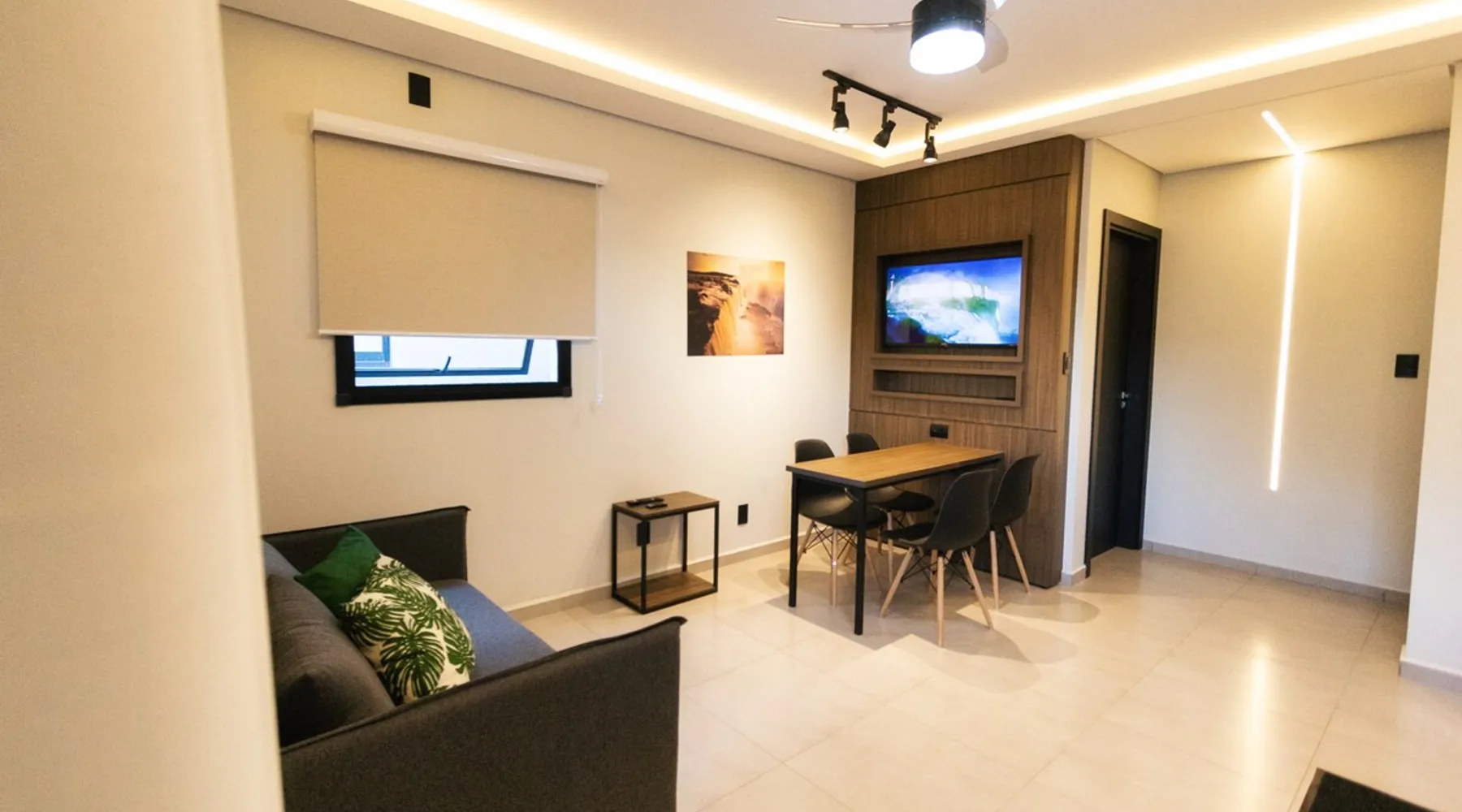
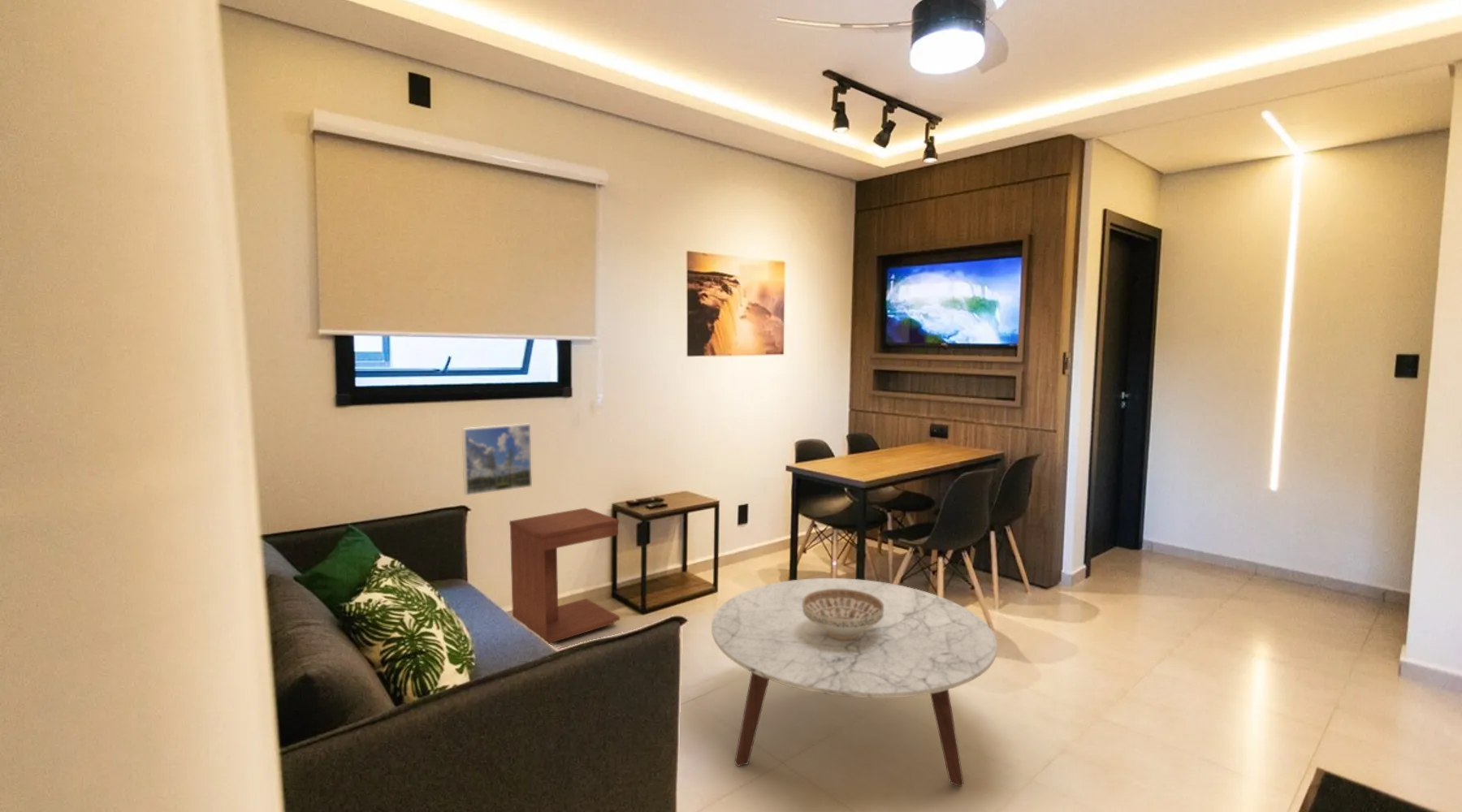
+ decorative bowl (842, 618)
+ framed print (498, 458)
+ side table (556, 573)
+ coffee table (848, 681)
